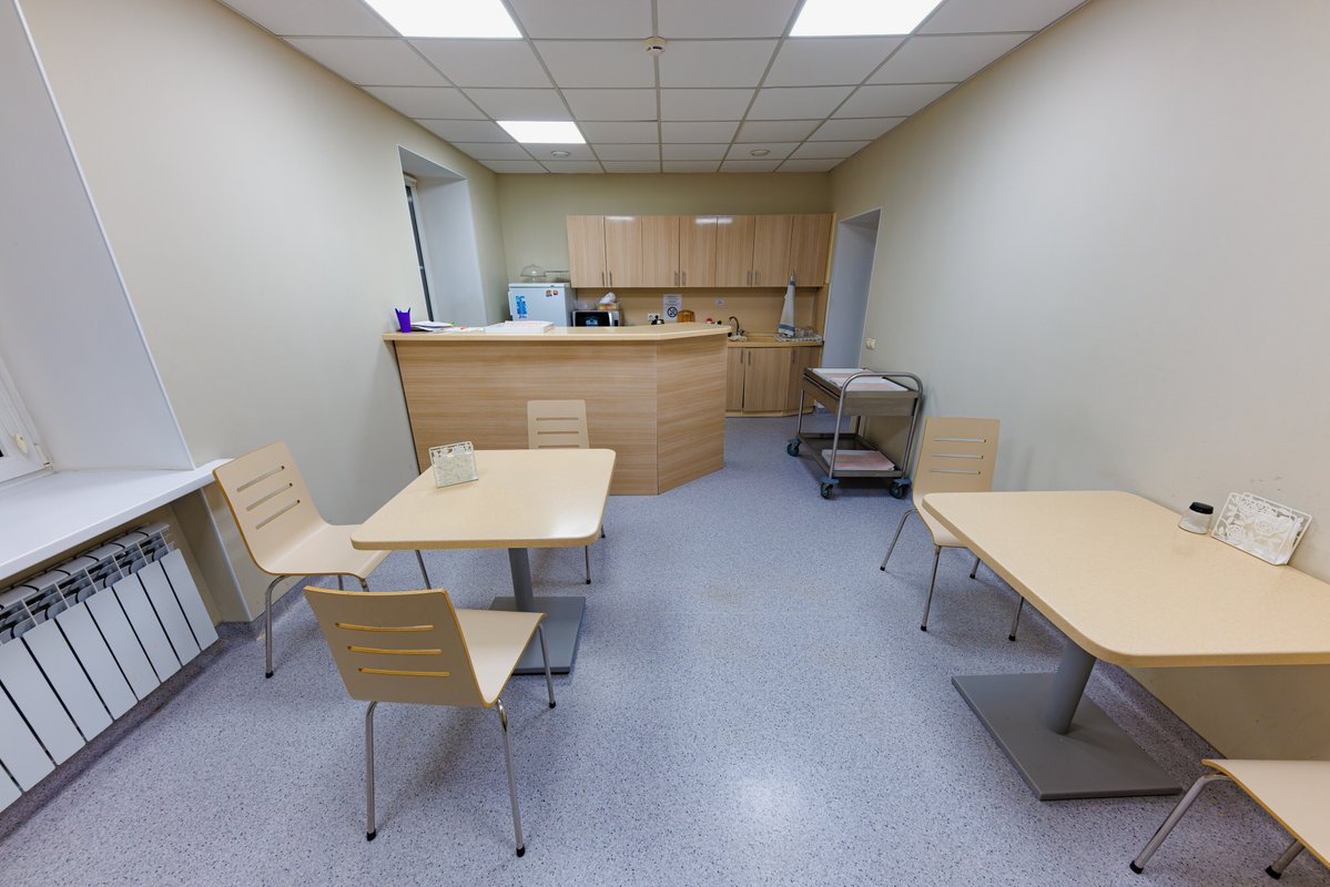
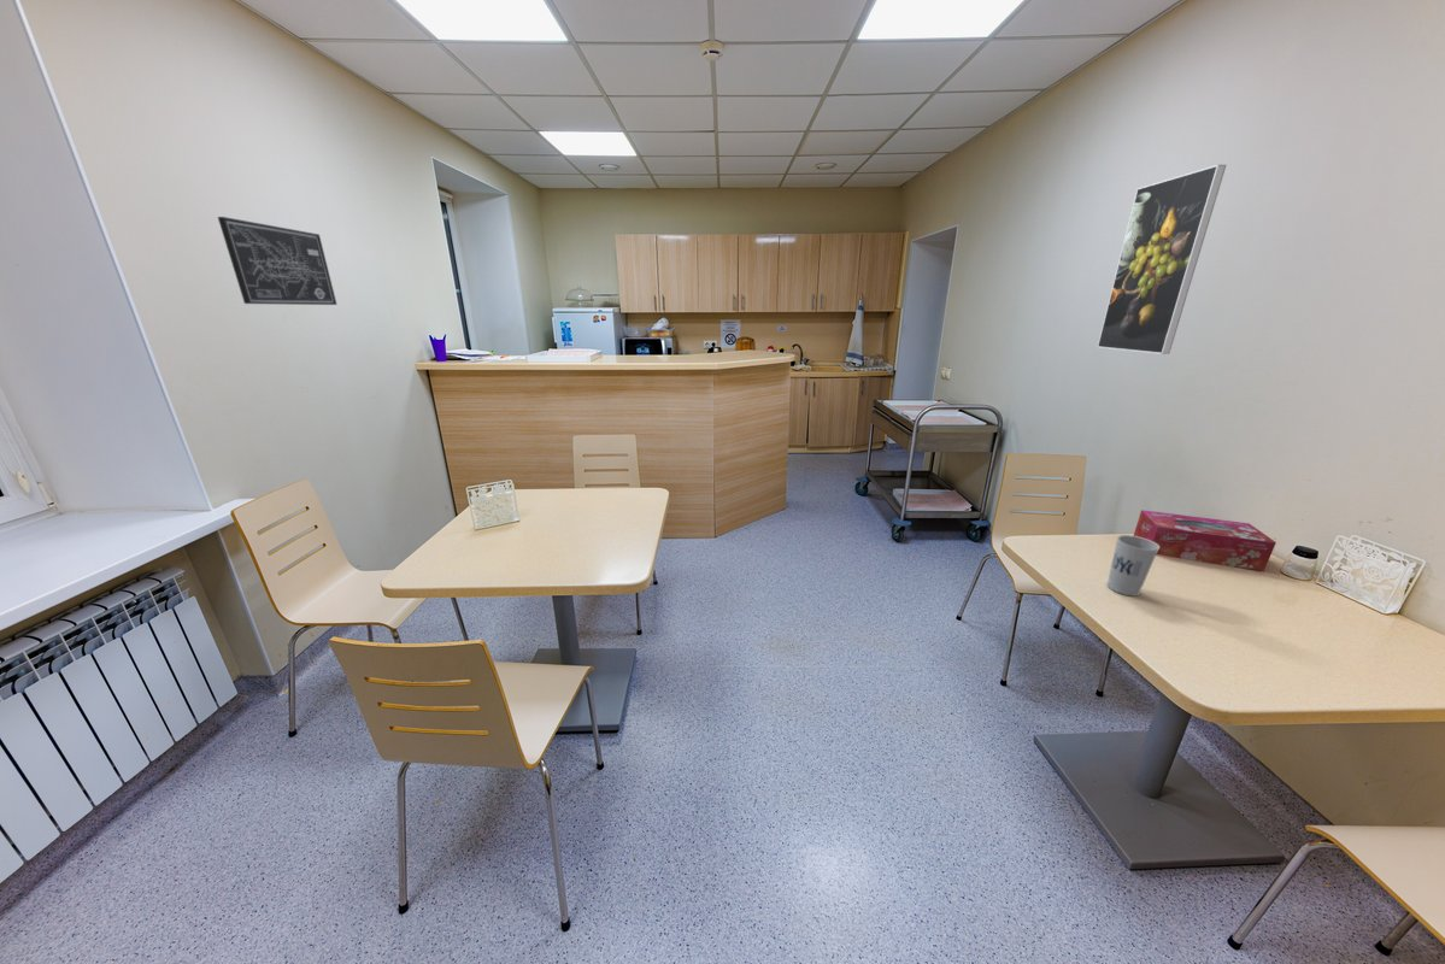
+ wall art (284, 266)
+ cup (1129, 565)
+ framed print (1152, 269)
+ tissue box (1198, 537)
